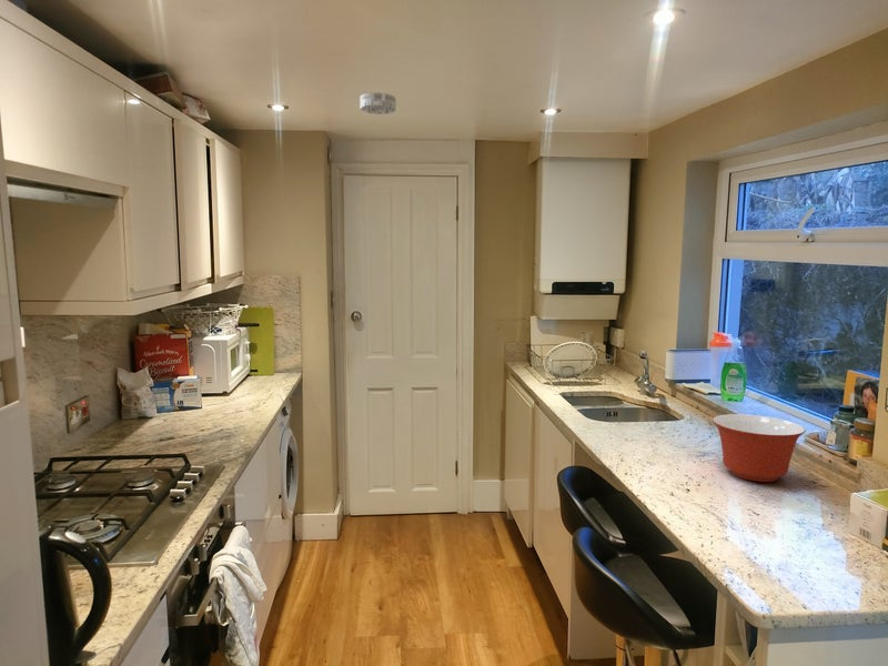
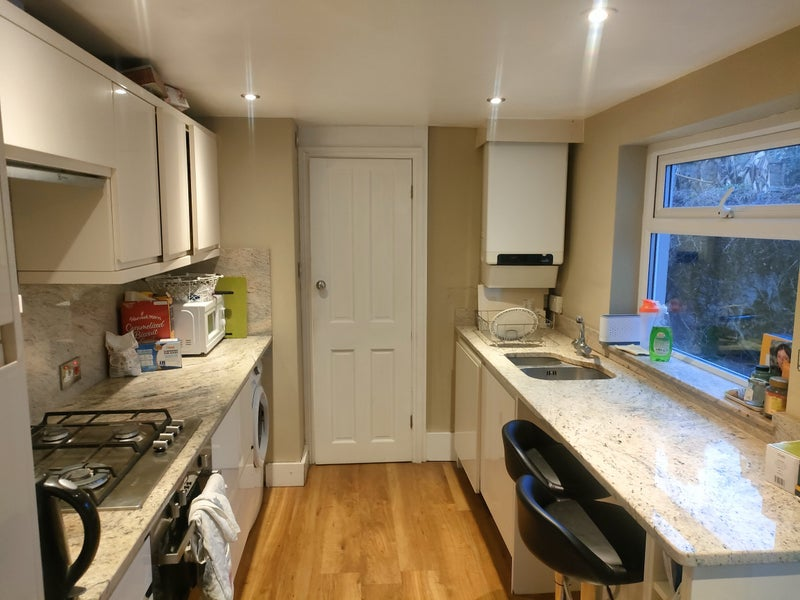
- smoke detector (377, 102)
- mixing bowl (756, 448)
